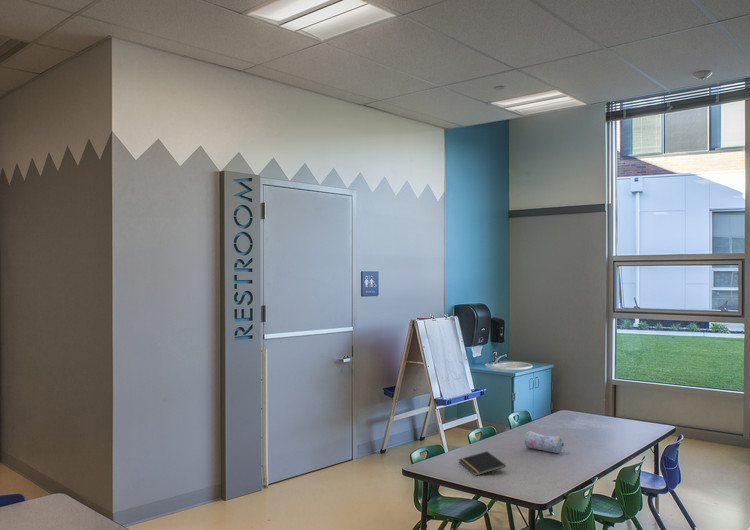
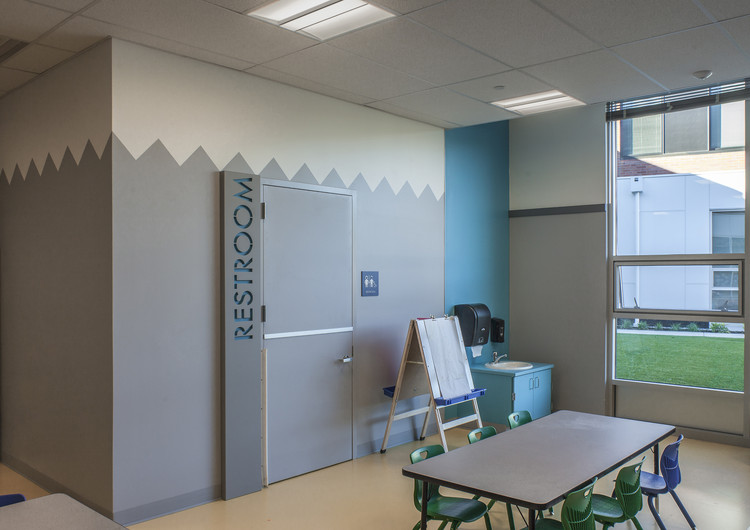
- notepad (481, 463)
- pencil case (543, 441)
